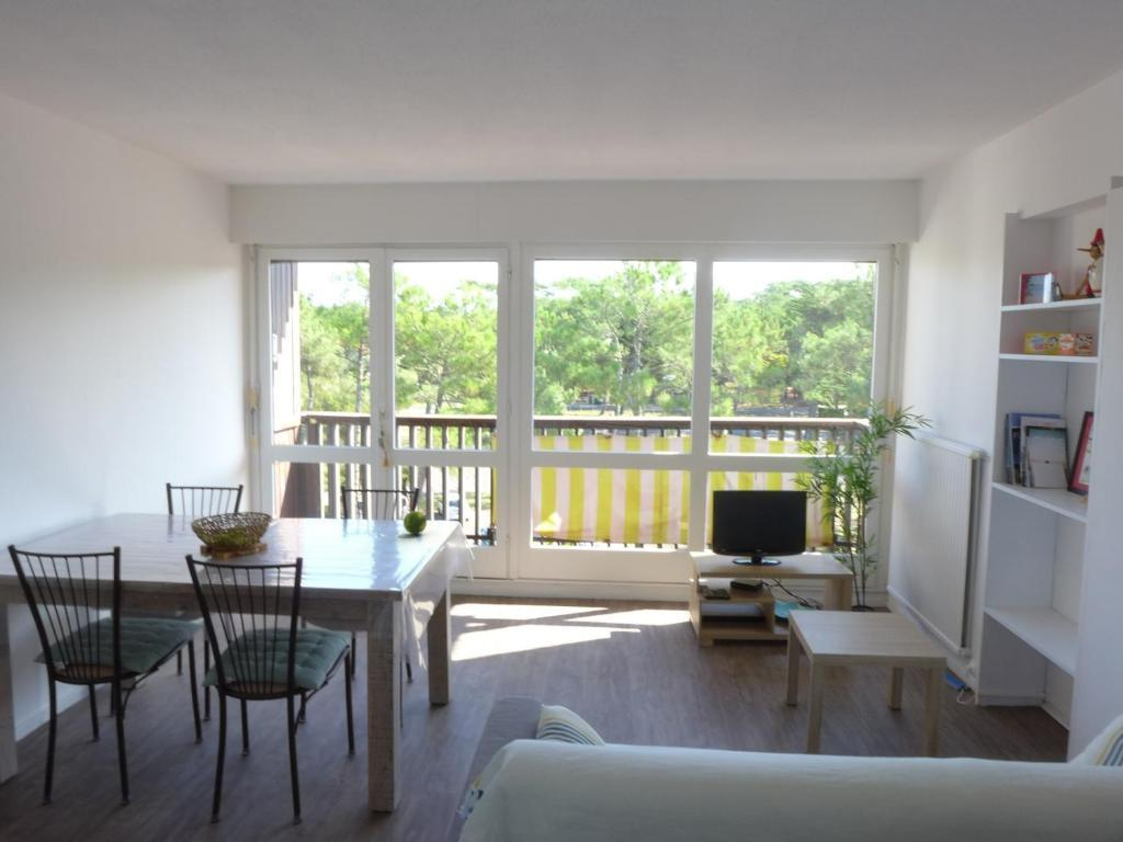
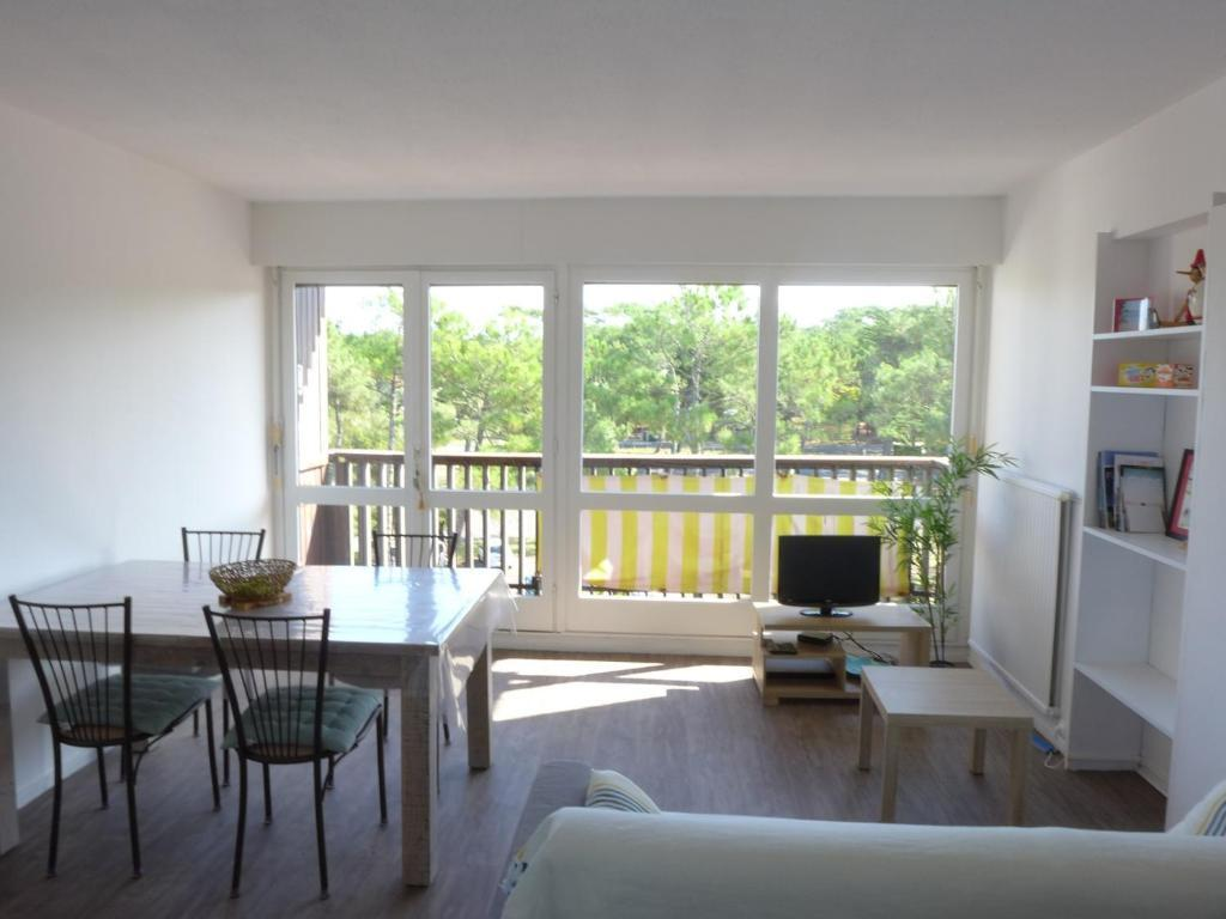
- fruit (415, 522)
